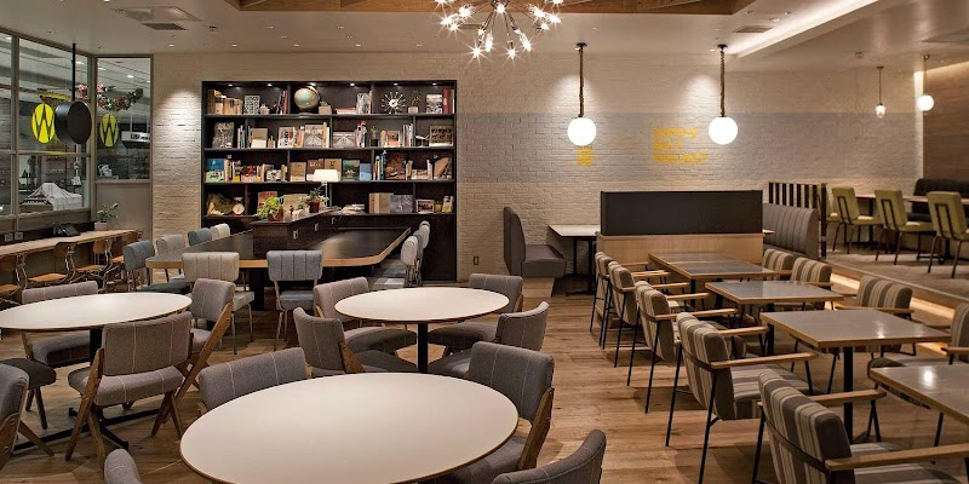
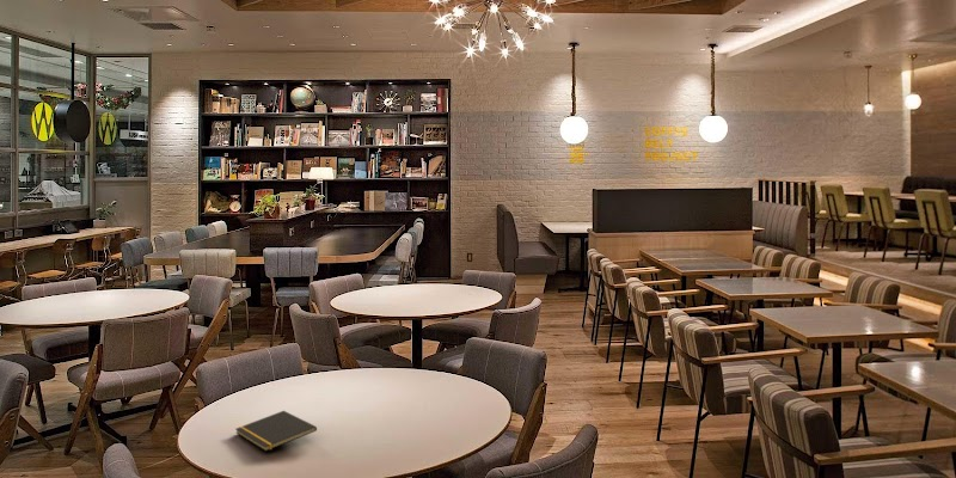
+ notepad (275, 429)
